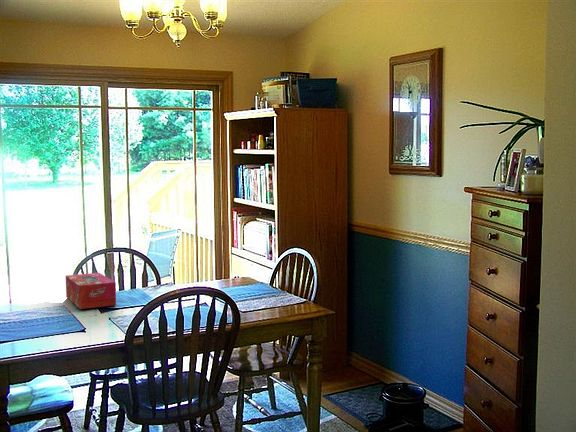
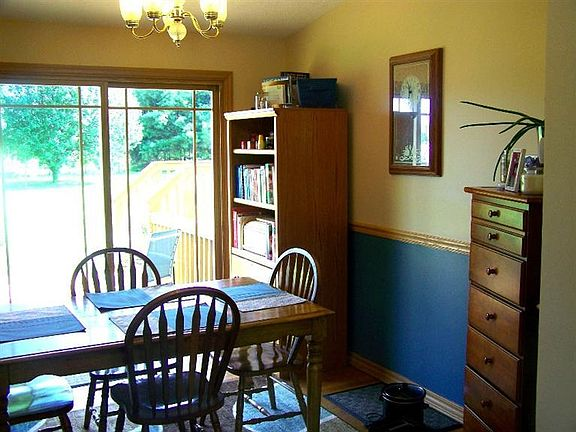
- tissue box (90, 289)
